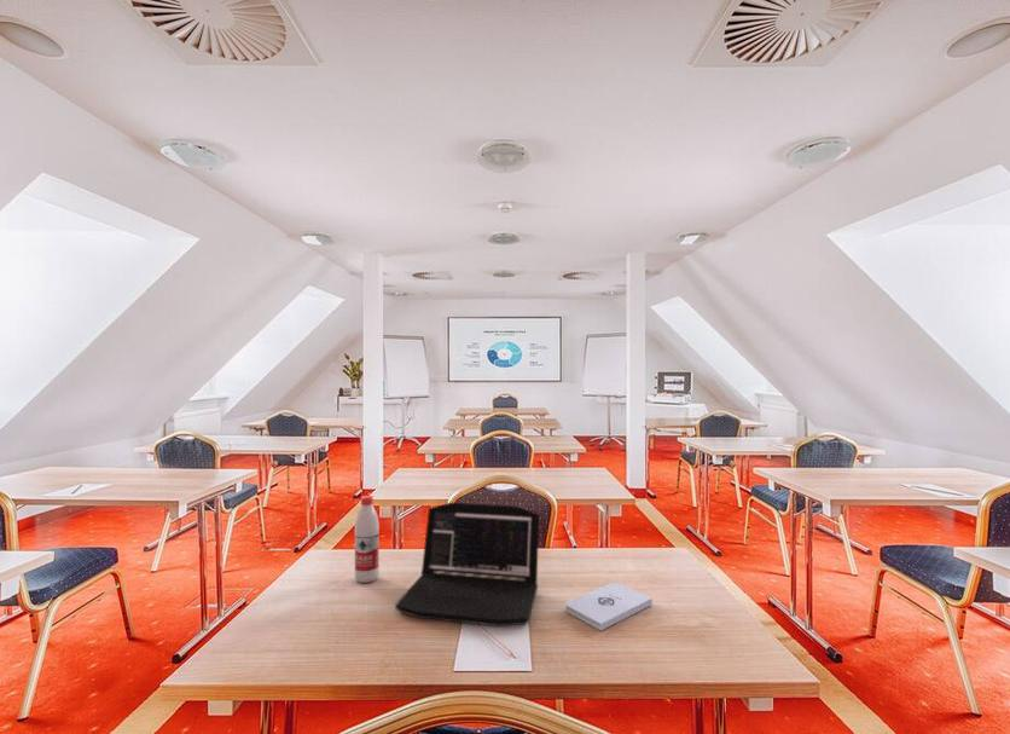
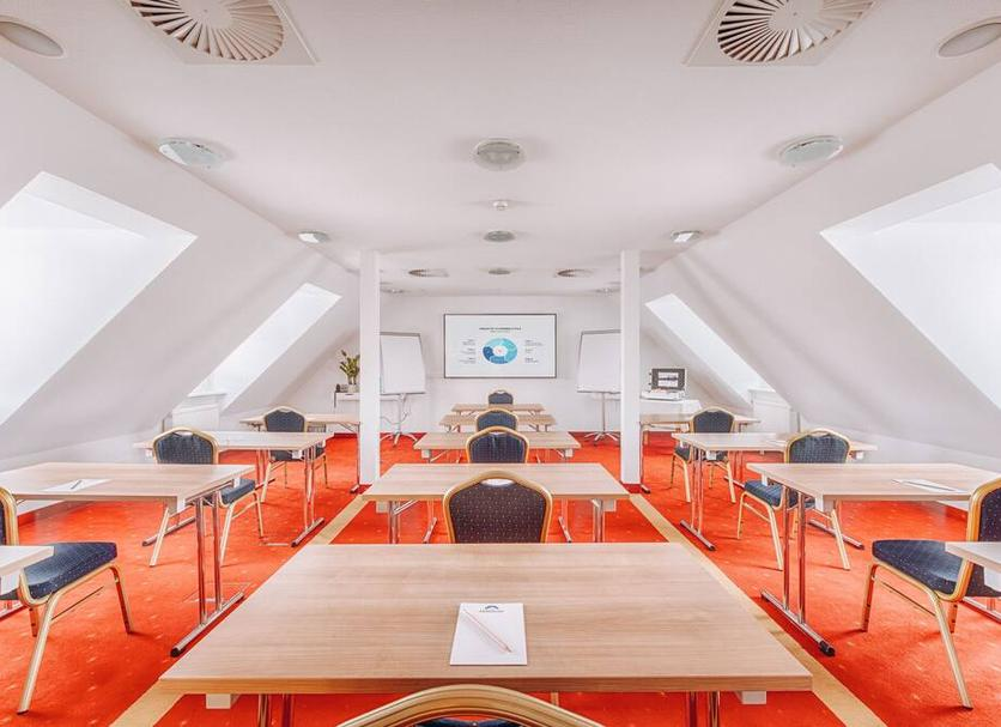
- laptop (471, 557)
- water bottle (366, 537)
- notepad (608, 603)
